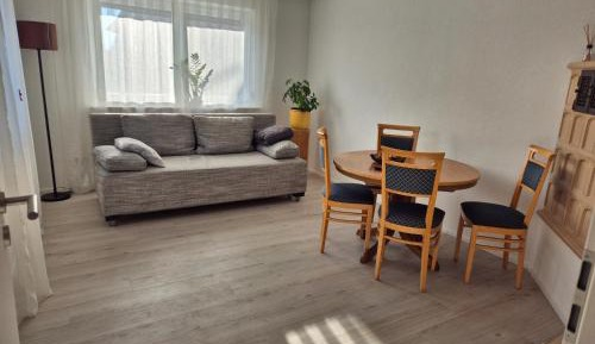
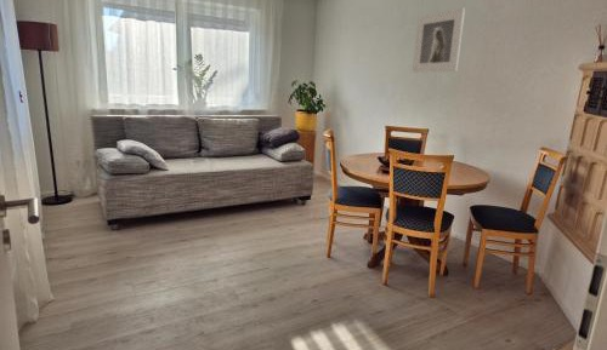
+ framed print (436, 42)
